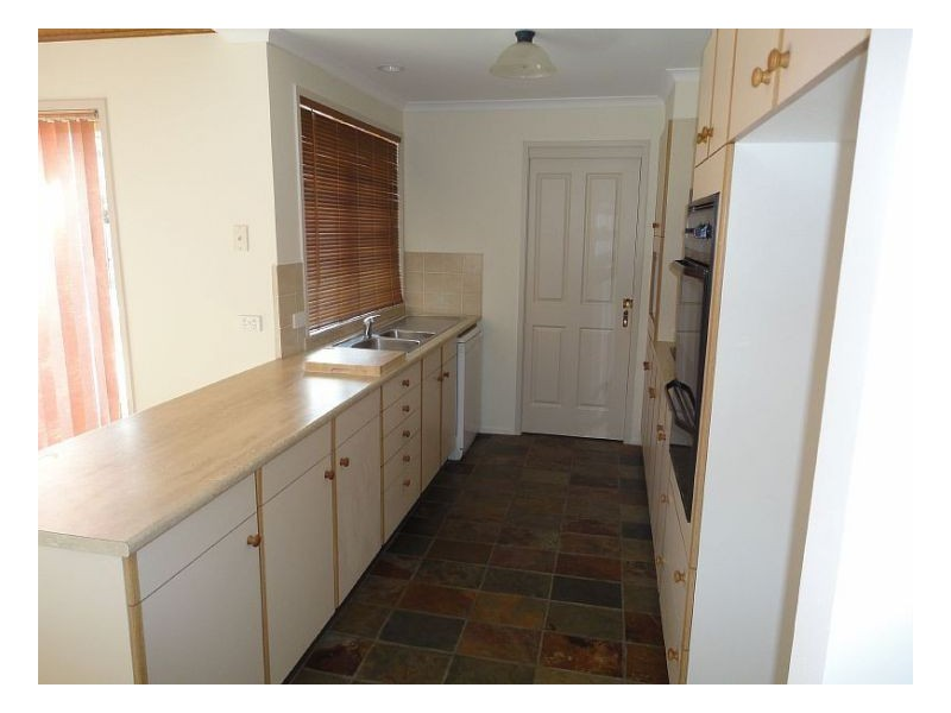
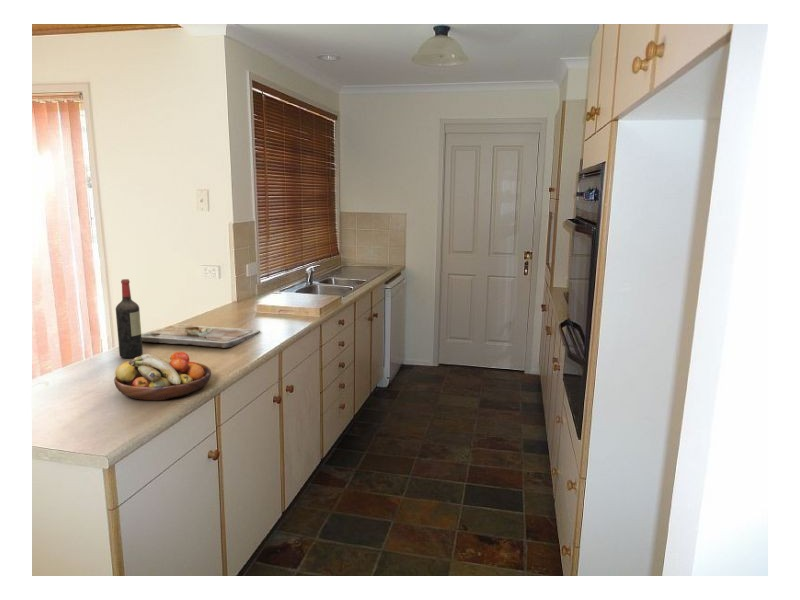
+ fruit bowl (164, 370)
+ cutting board (199, 329)
+ wine bottle (128, 318)
